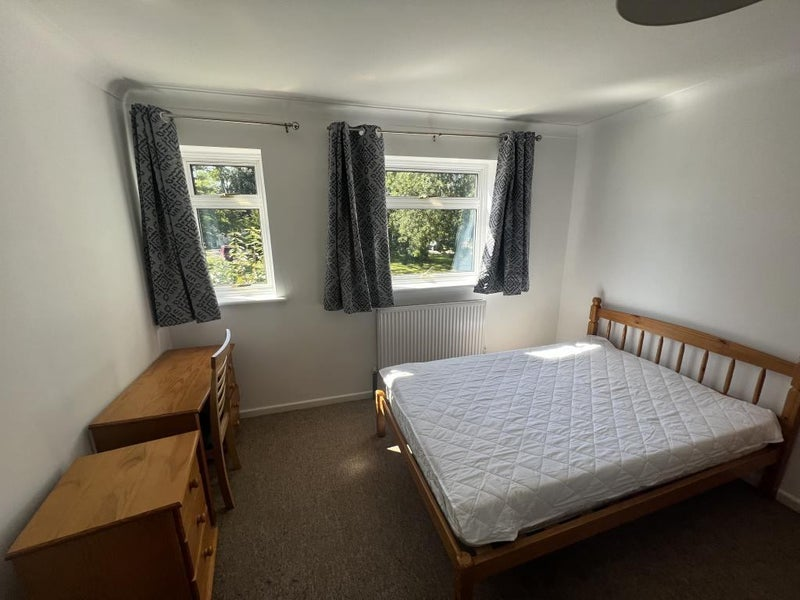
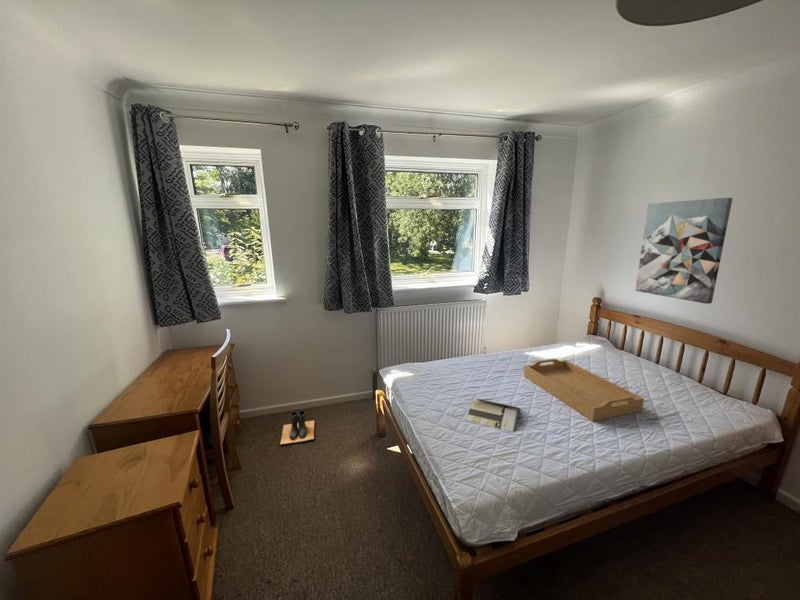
+ serving tray (577, 384)
+ wall art (677, 250)
+ boots (297, 424)
+ brochure (493, 408)
